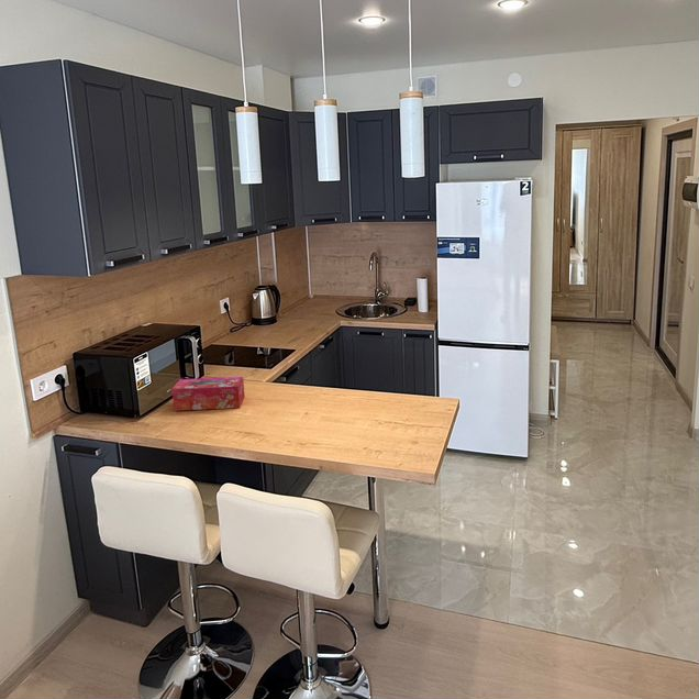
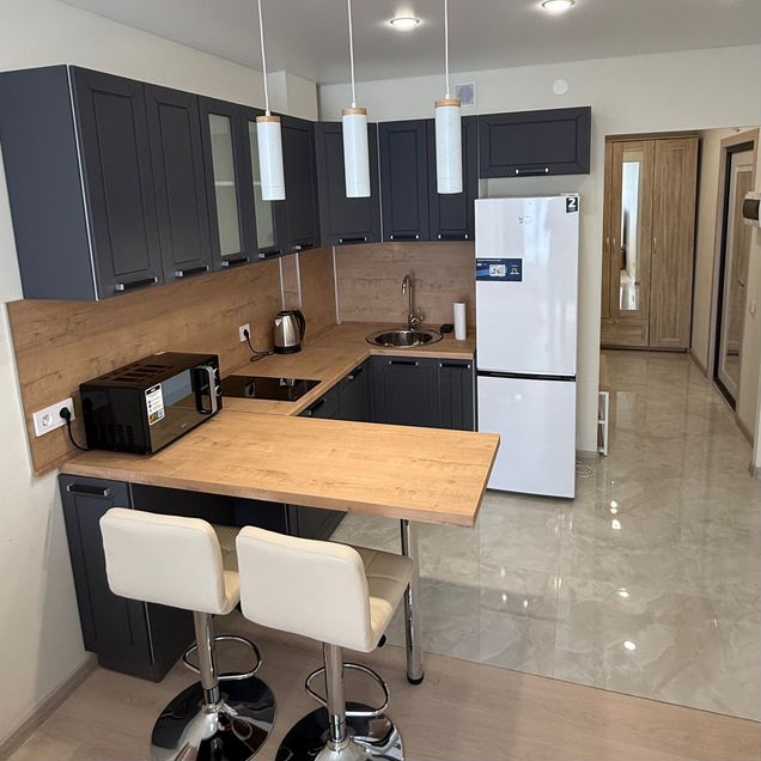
- tissue box (209, 392)
